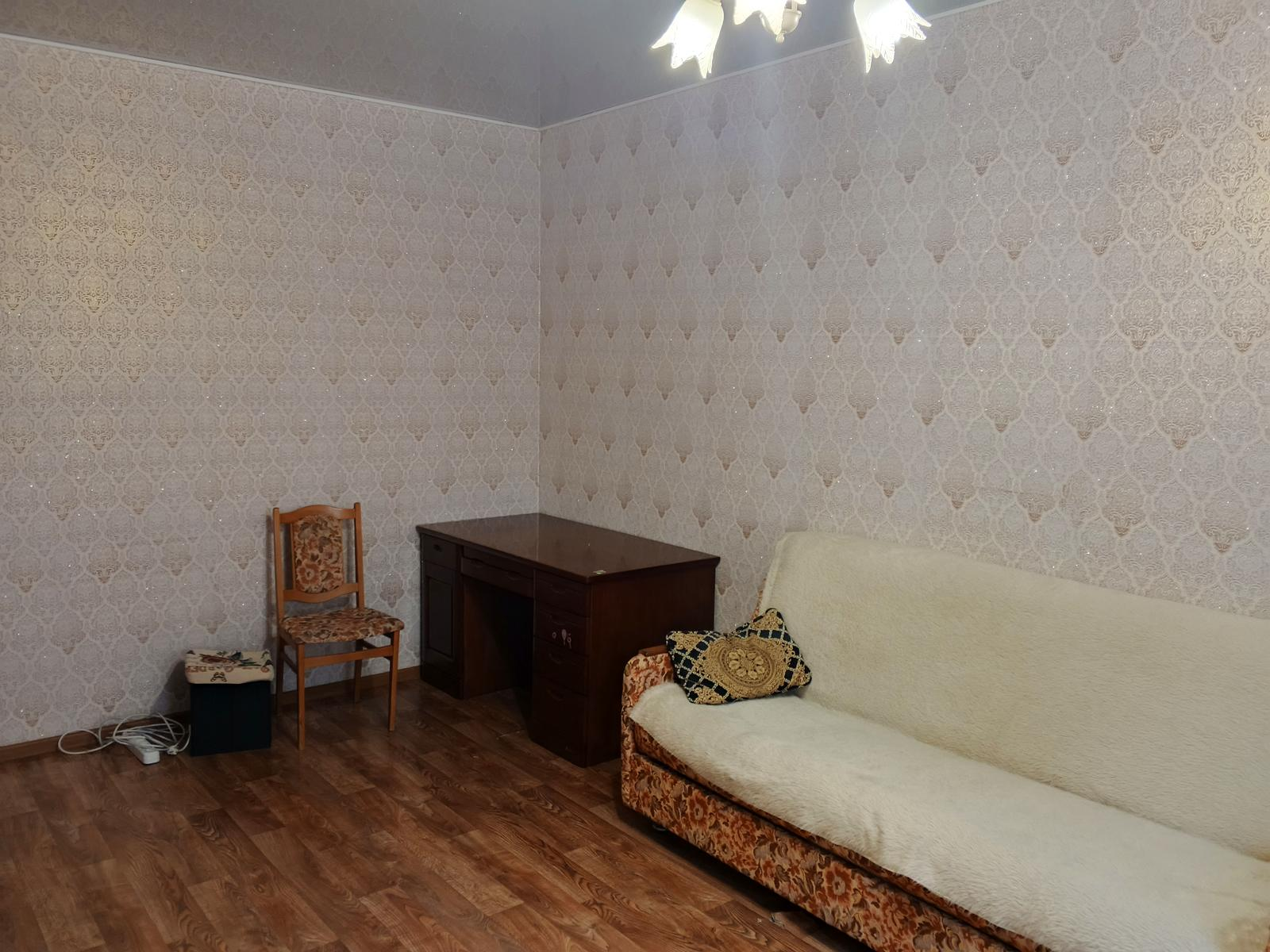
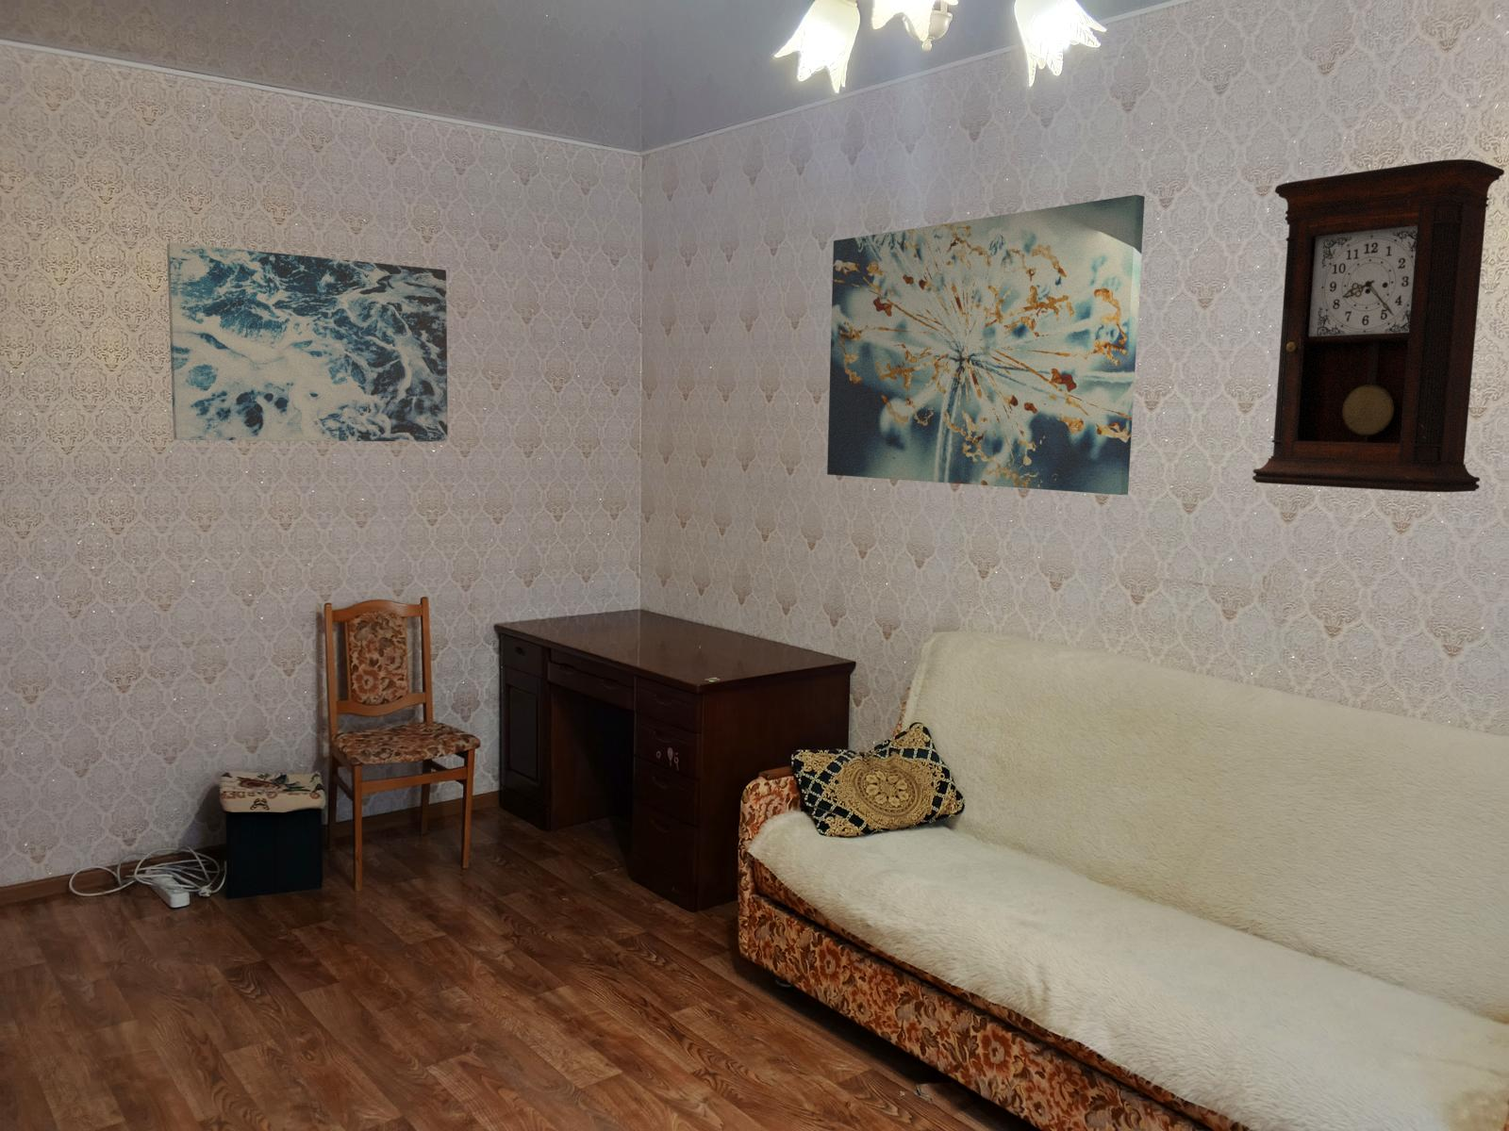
+ wall art (965, 354)
+ wall art (317, 349)
+ pendulum clock (1365, 334)
